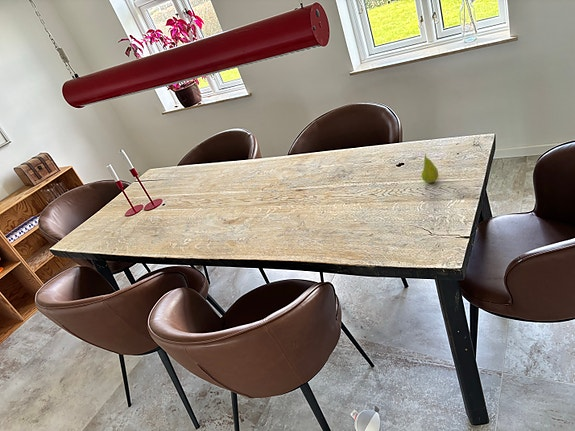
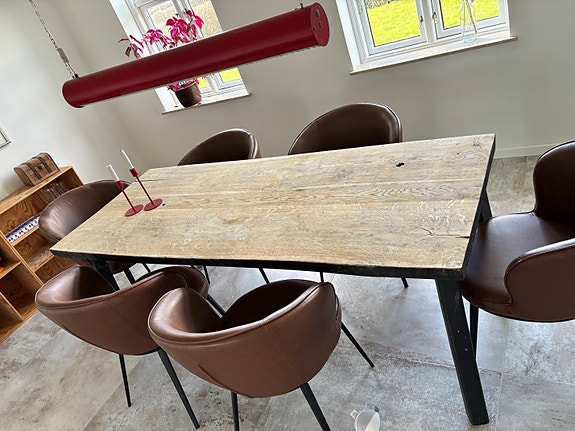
- fruit (428, 167)
